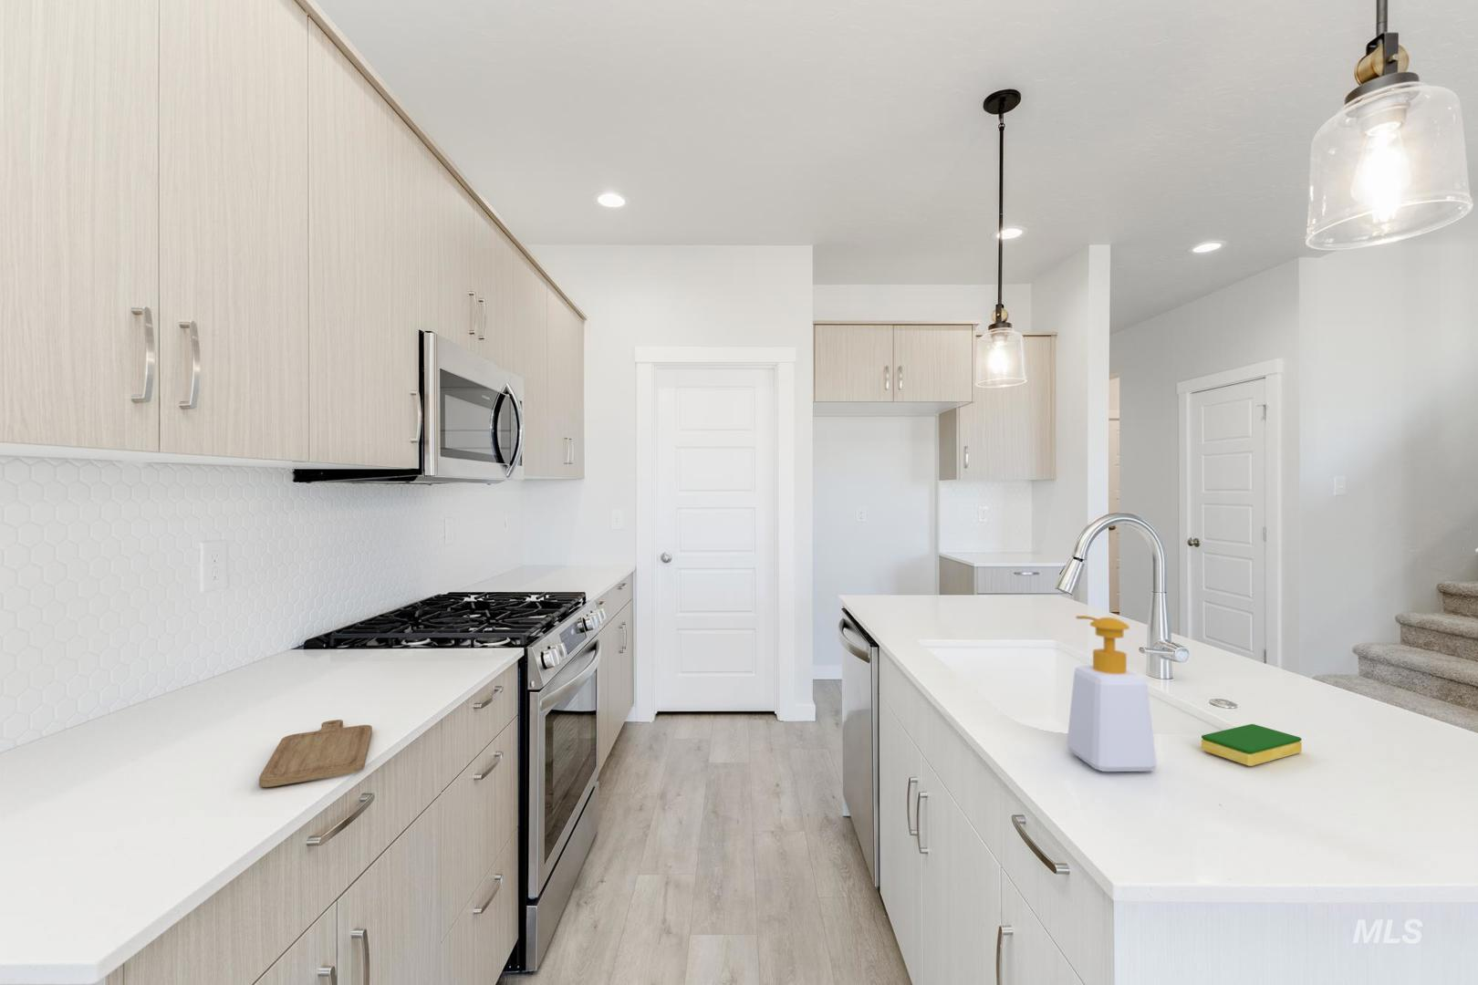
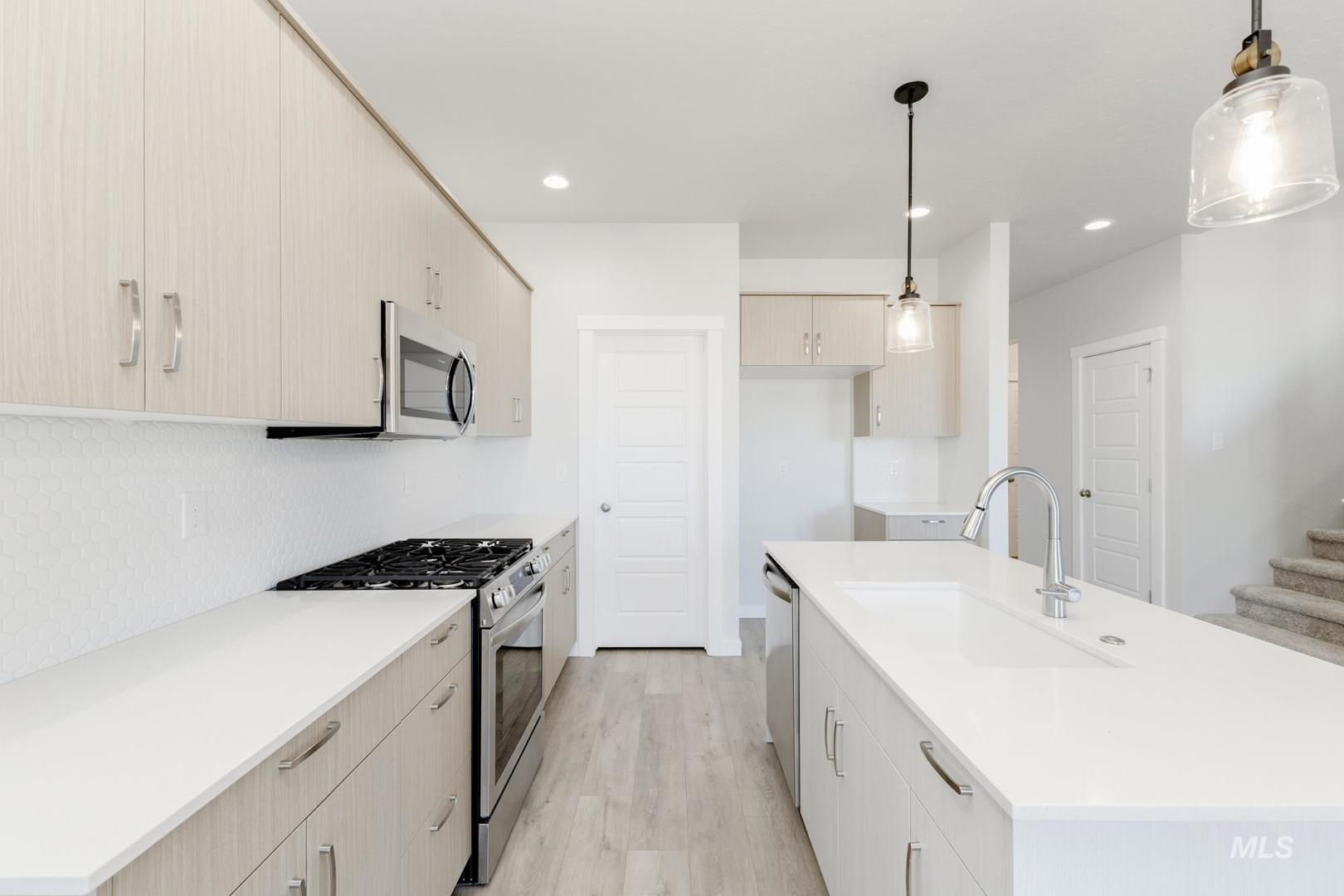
- soap bottle (1101, 685)
- dish sponge (1250, 743)
- chopping board (323, 746)
